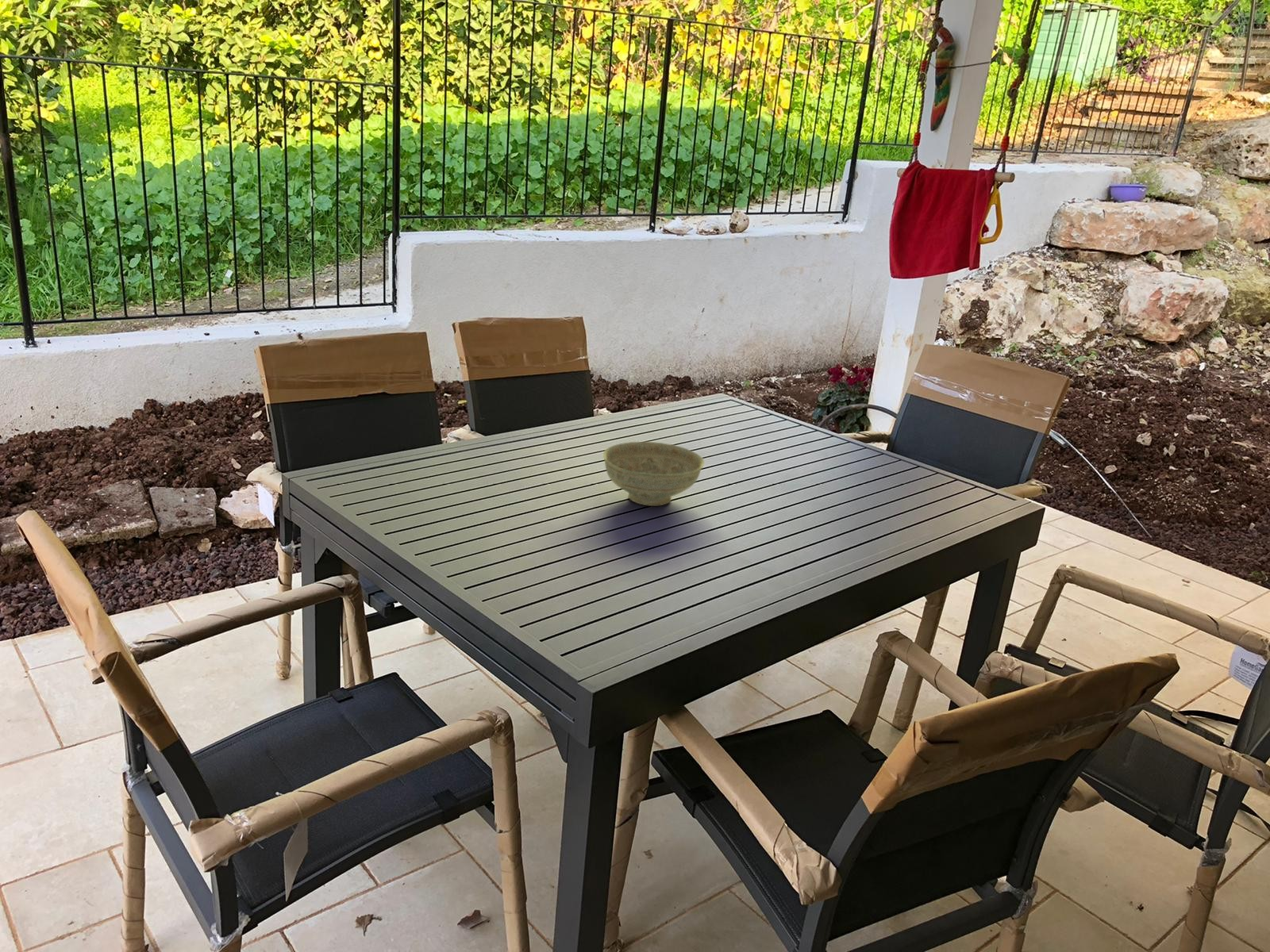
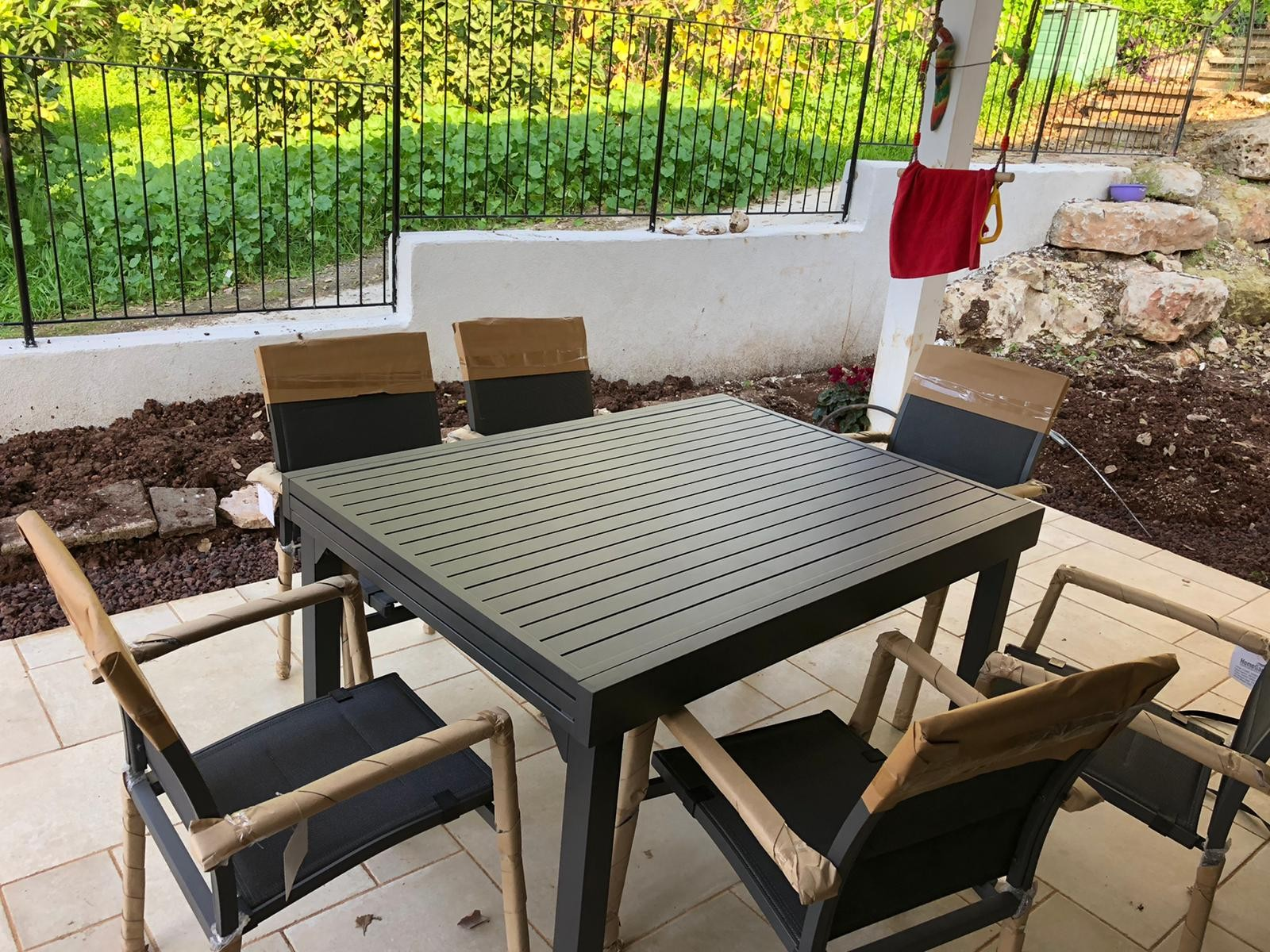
- decorative bowl (651, 477)
